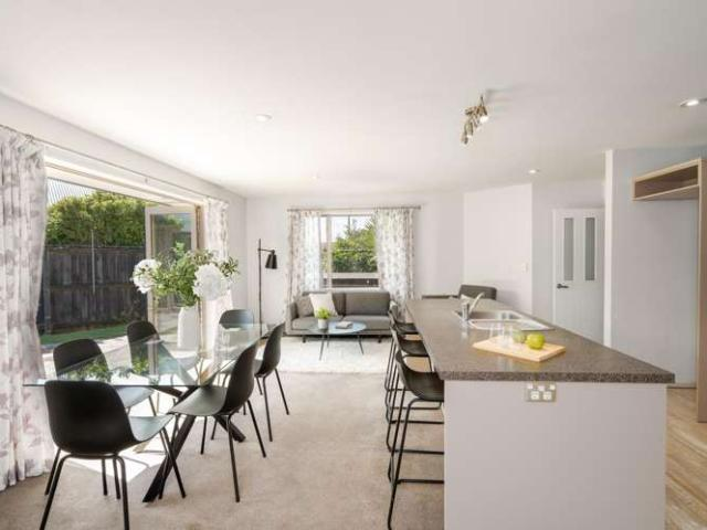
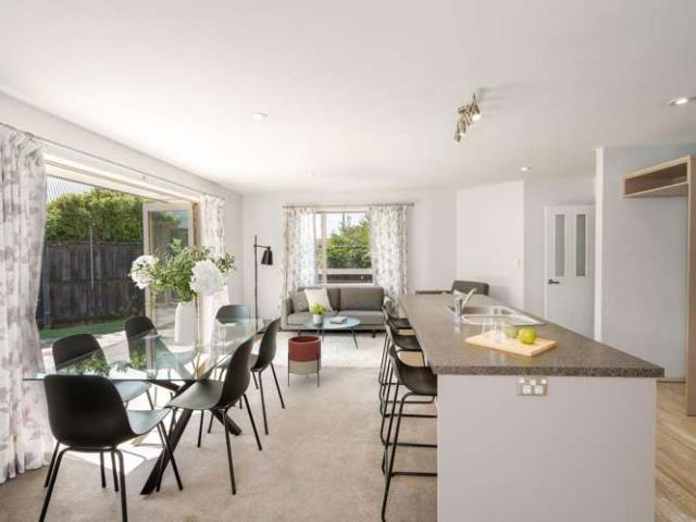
+ planter (304, 360)
